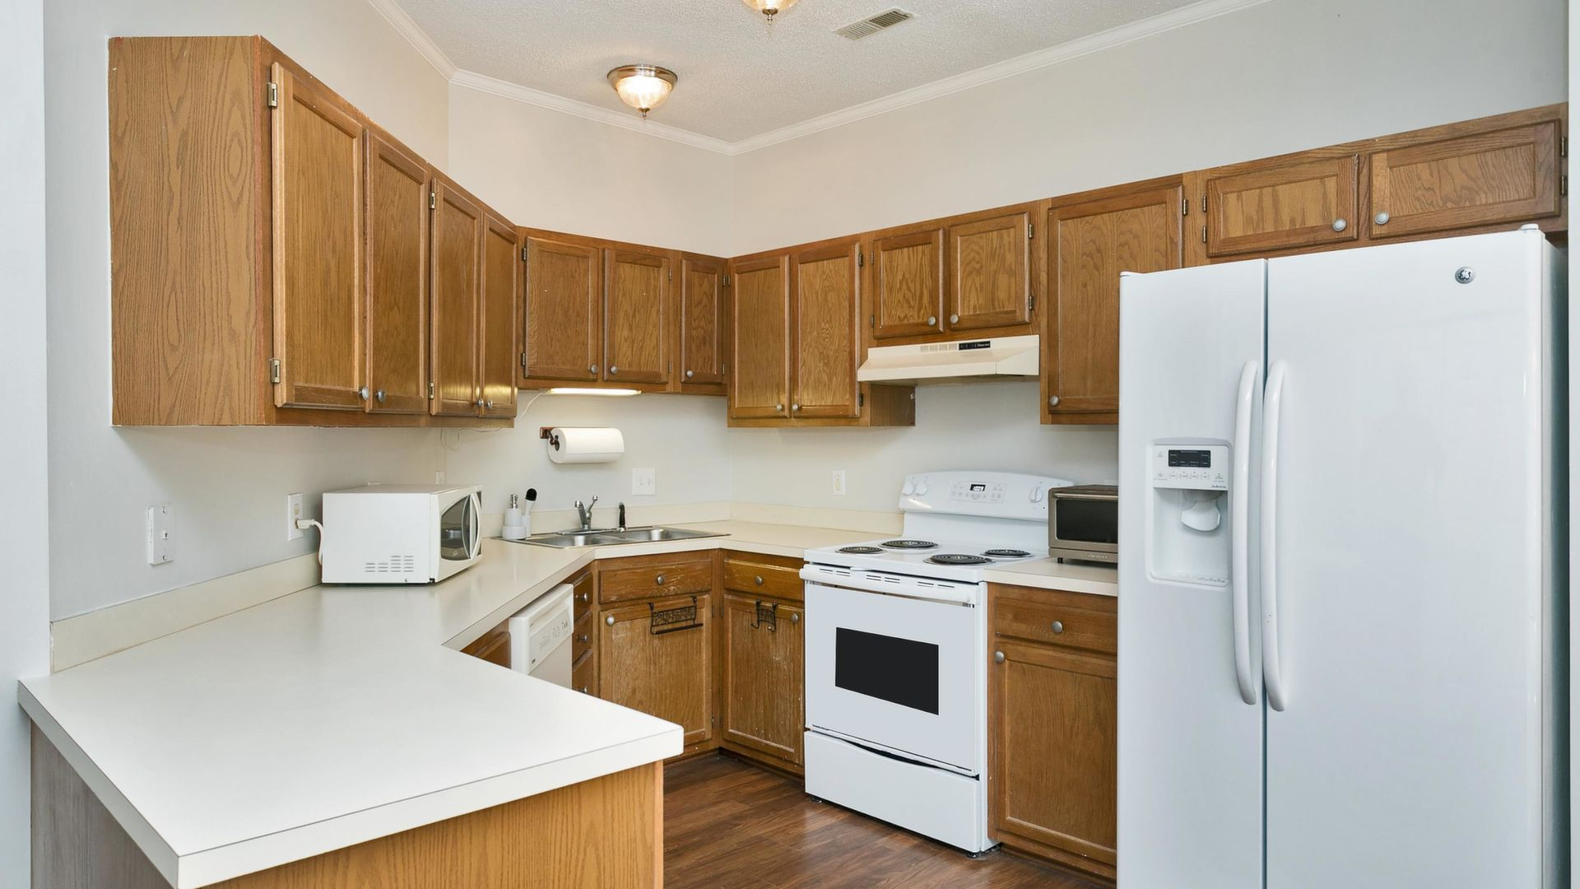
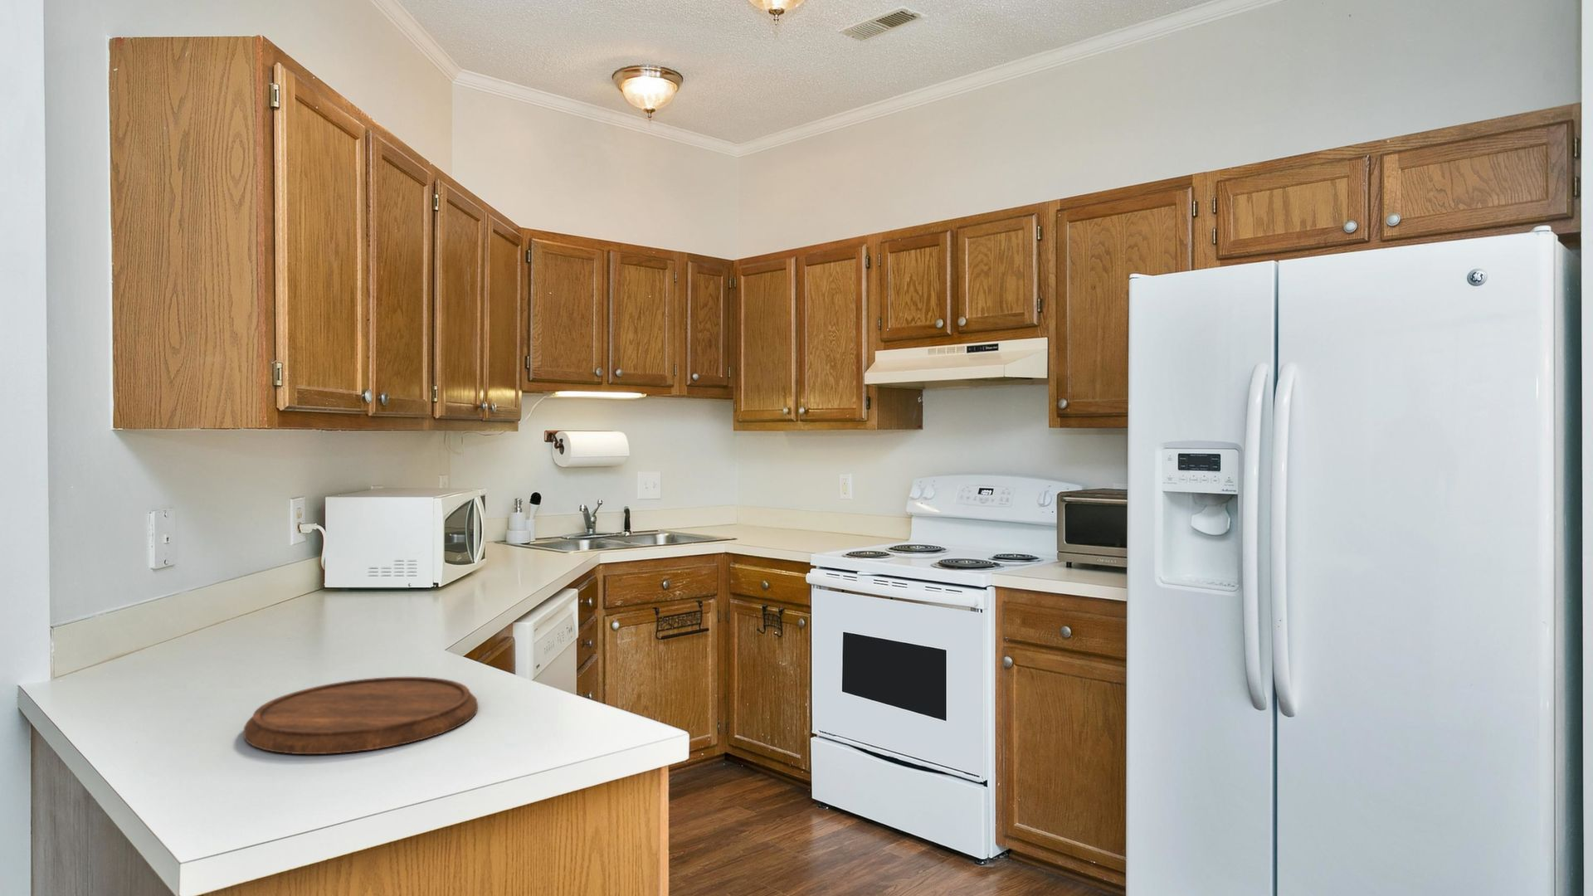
+ cutting board (365, 709)
